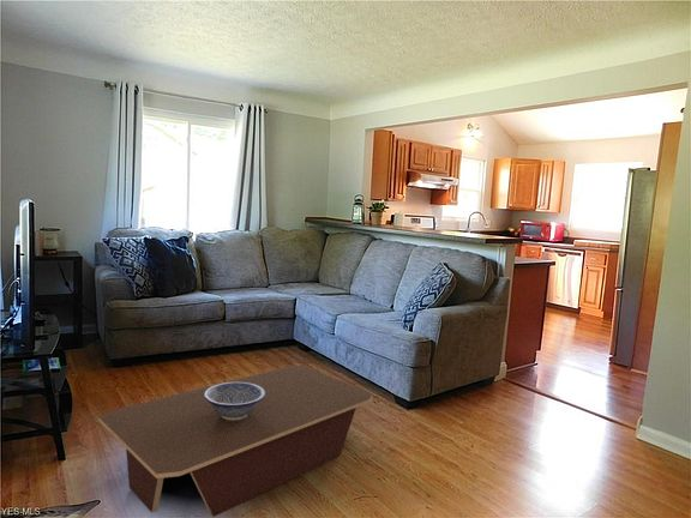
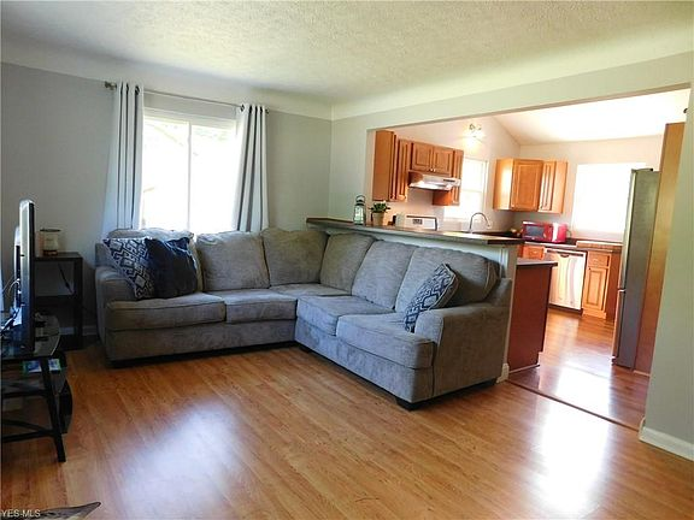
- decorative bowl (234, 403)
- coffee table (248, 430)
